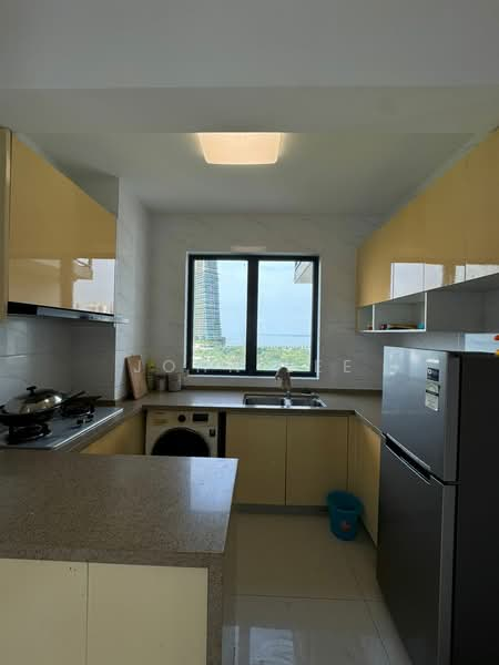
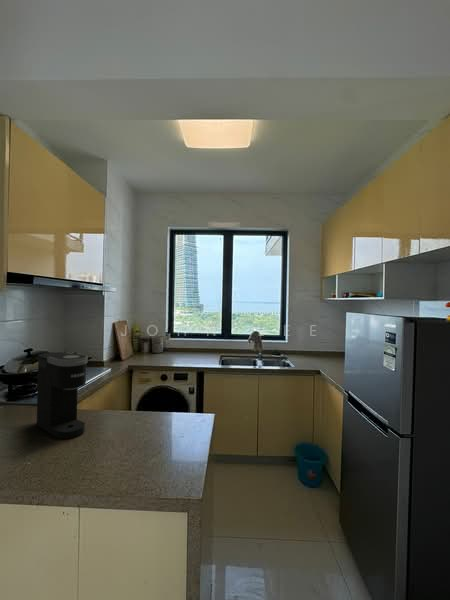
+ coffee maker (61, 391)
